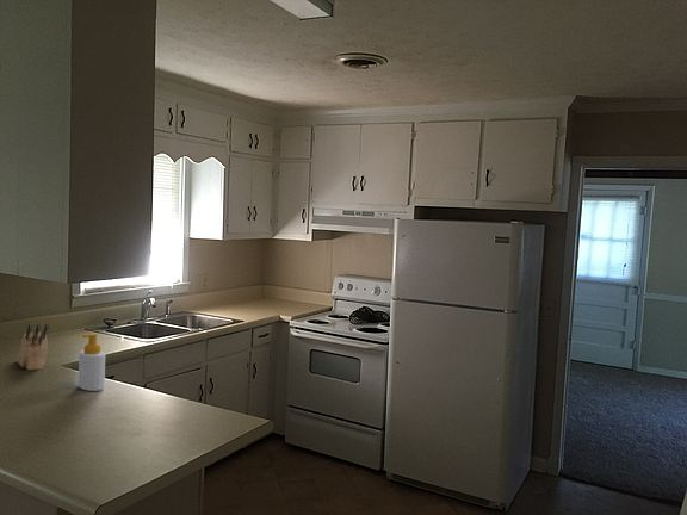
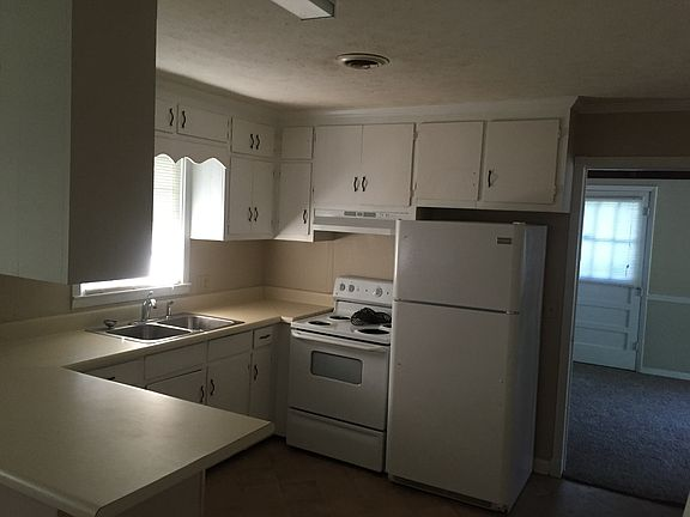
- soap bottle (92, 360)
- knife block (33, 343)
